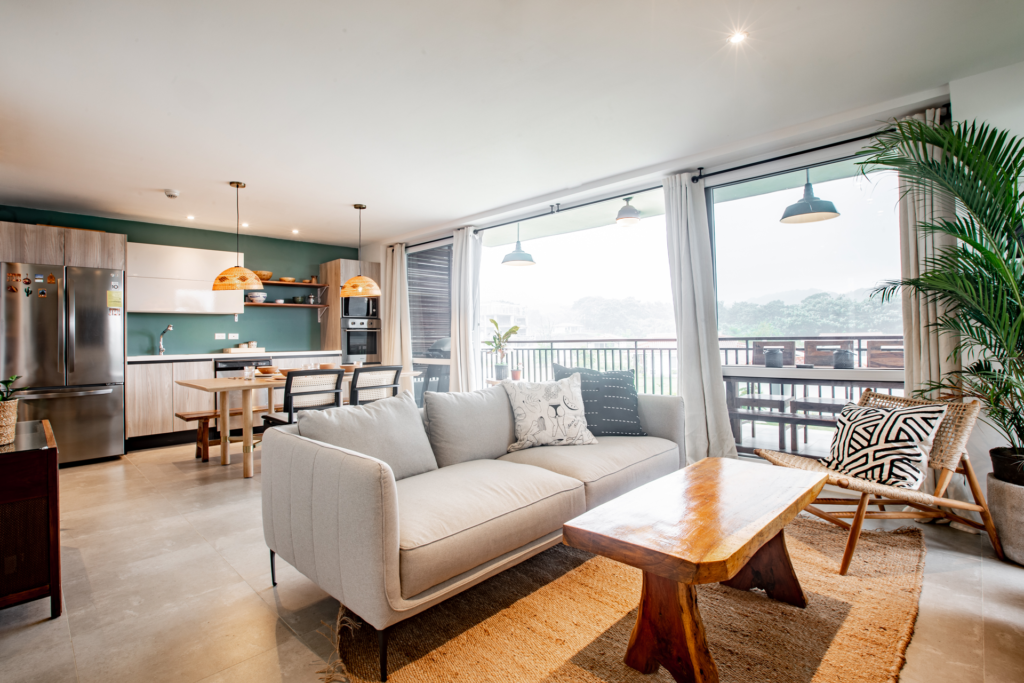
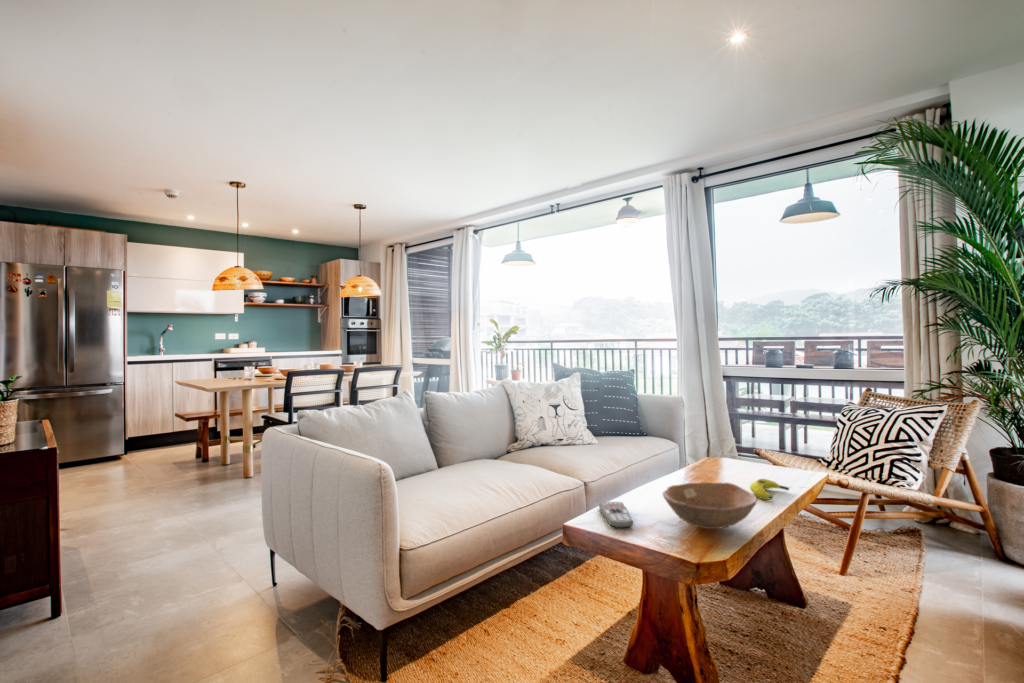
+ remote control (616, 514)
+ banana (770, 488)
+ bowl (709, 509)
